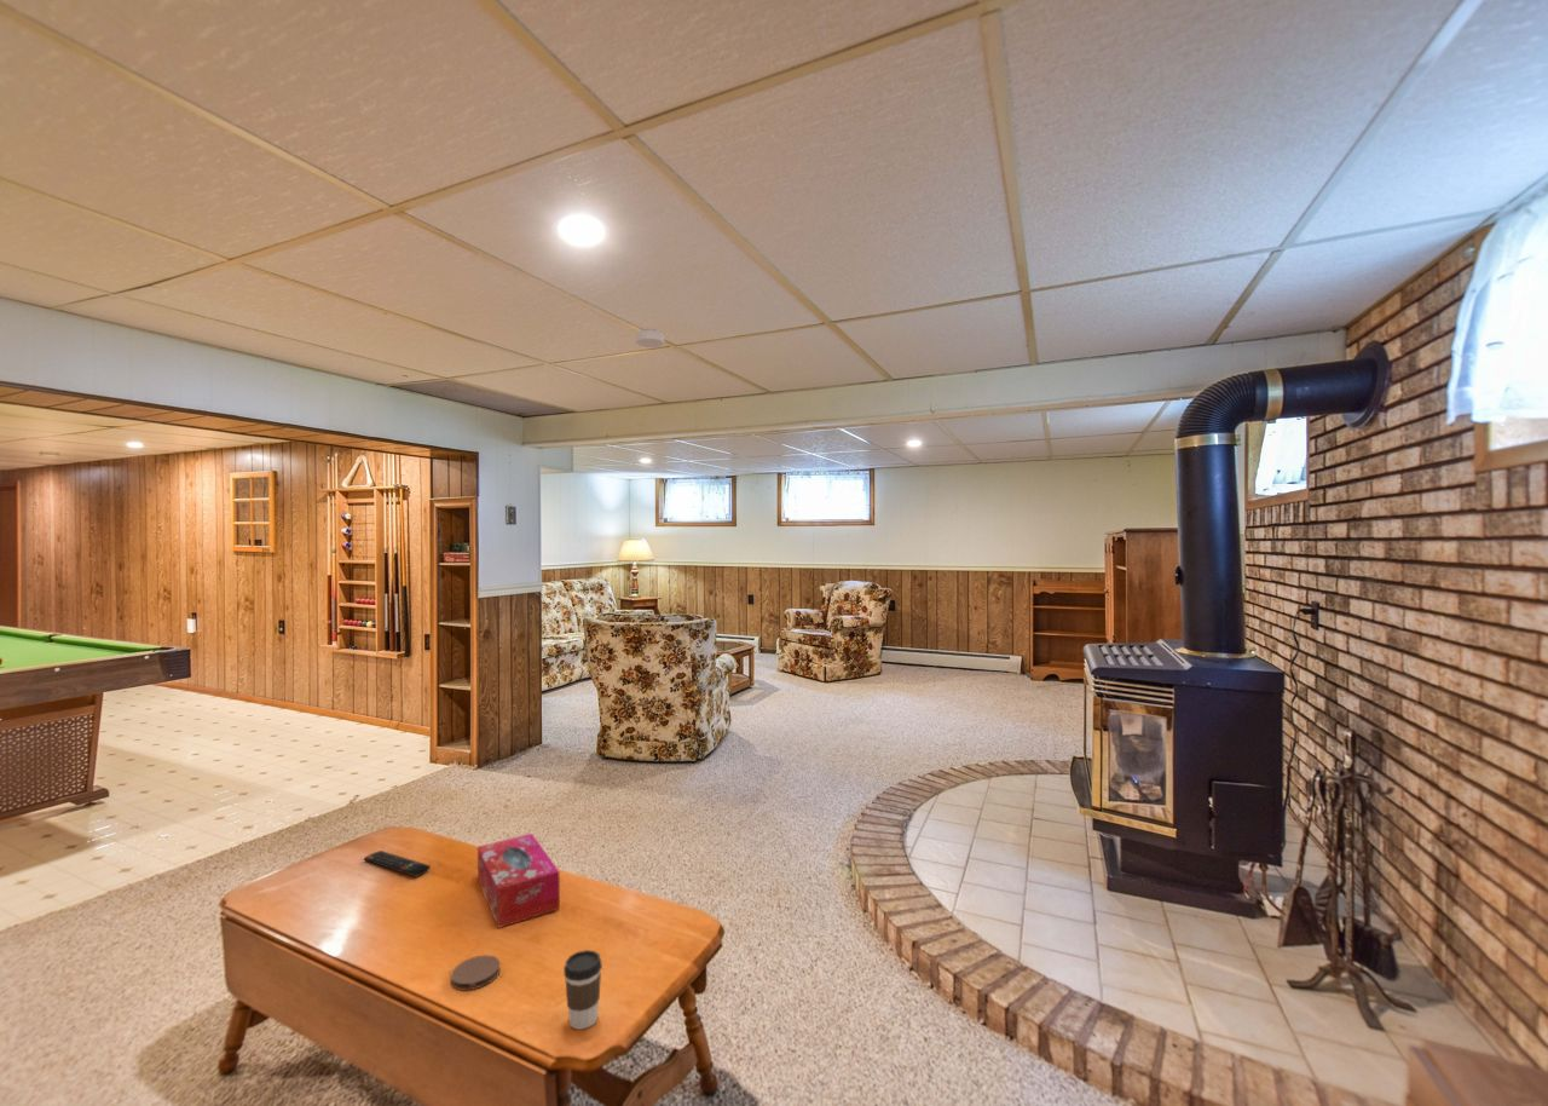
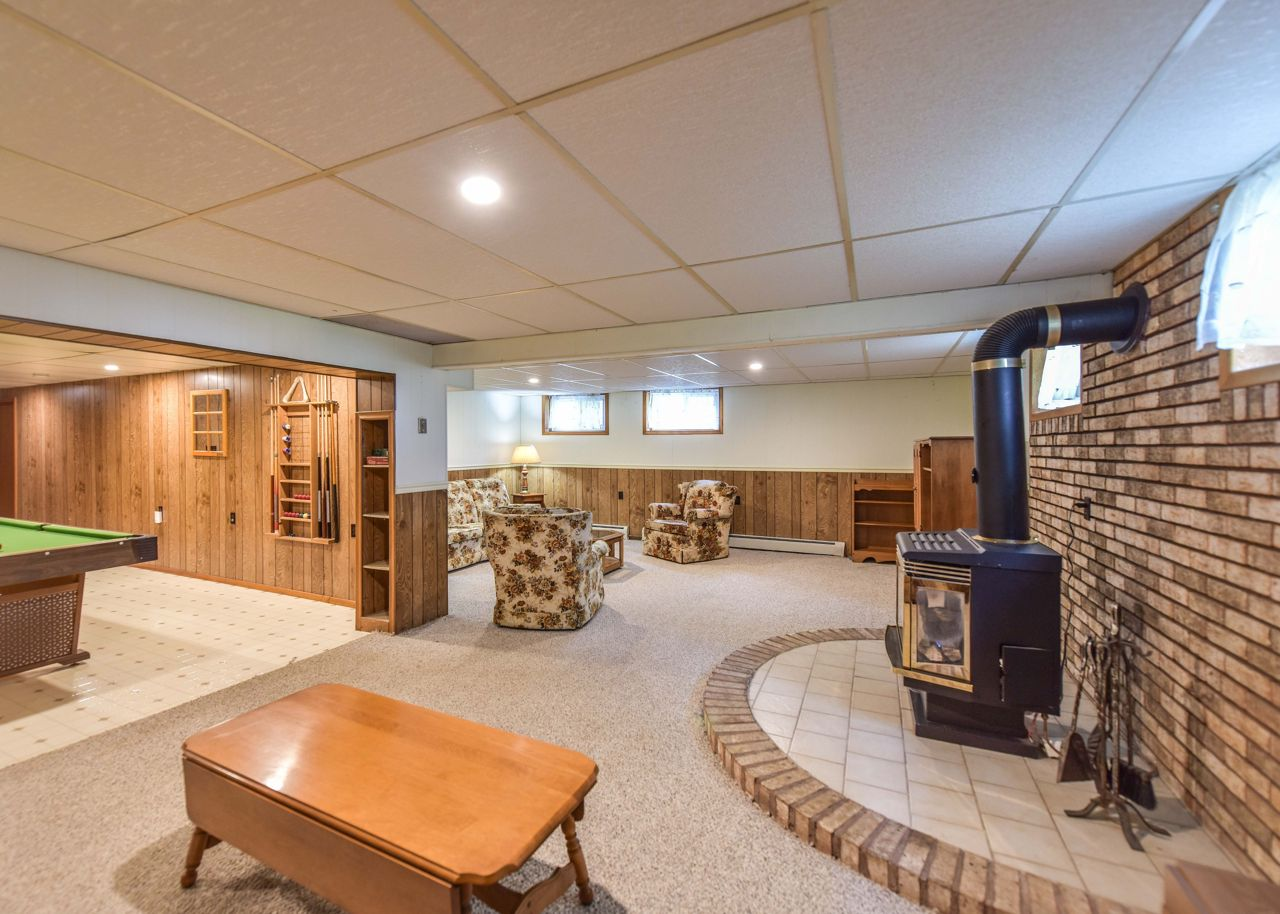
- smoke detector (649, 336)
- remote control (395, 863)
- coffee cup (583, 990)
- coaster (475, 972)
- tissue box (516, 876)
